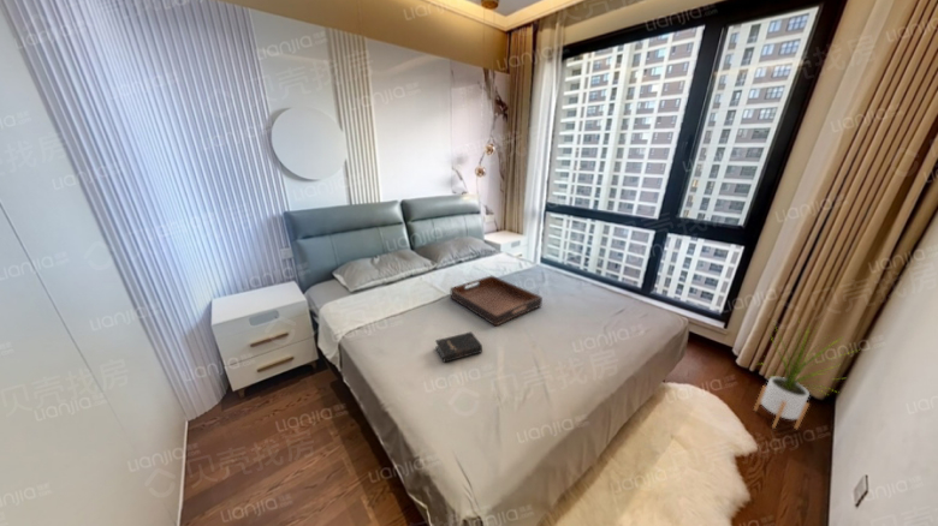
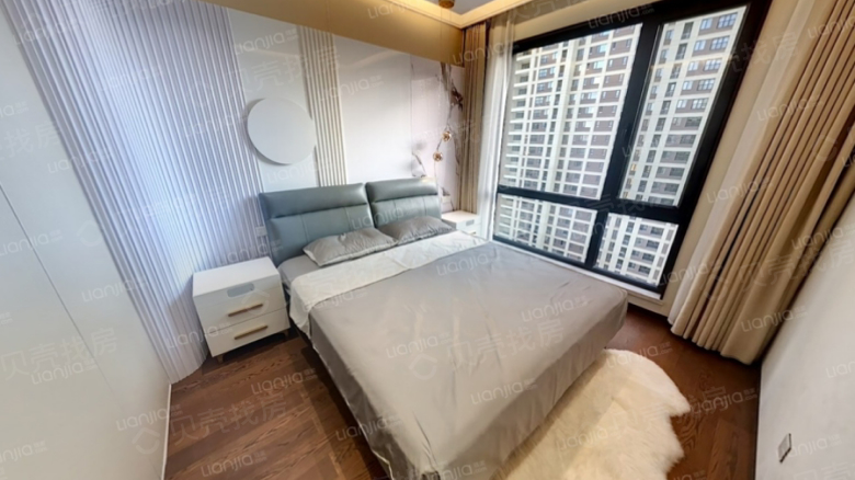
- serving tray (493, 297)
- house plant (795, 376)
- hardback book (458, 346)
